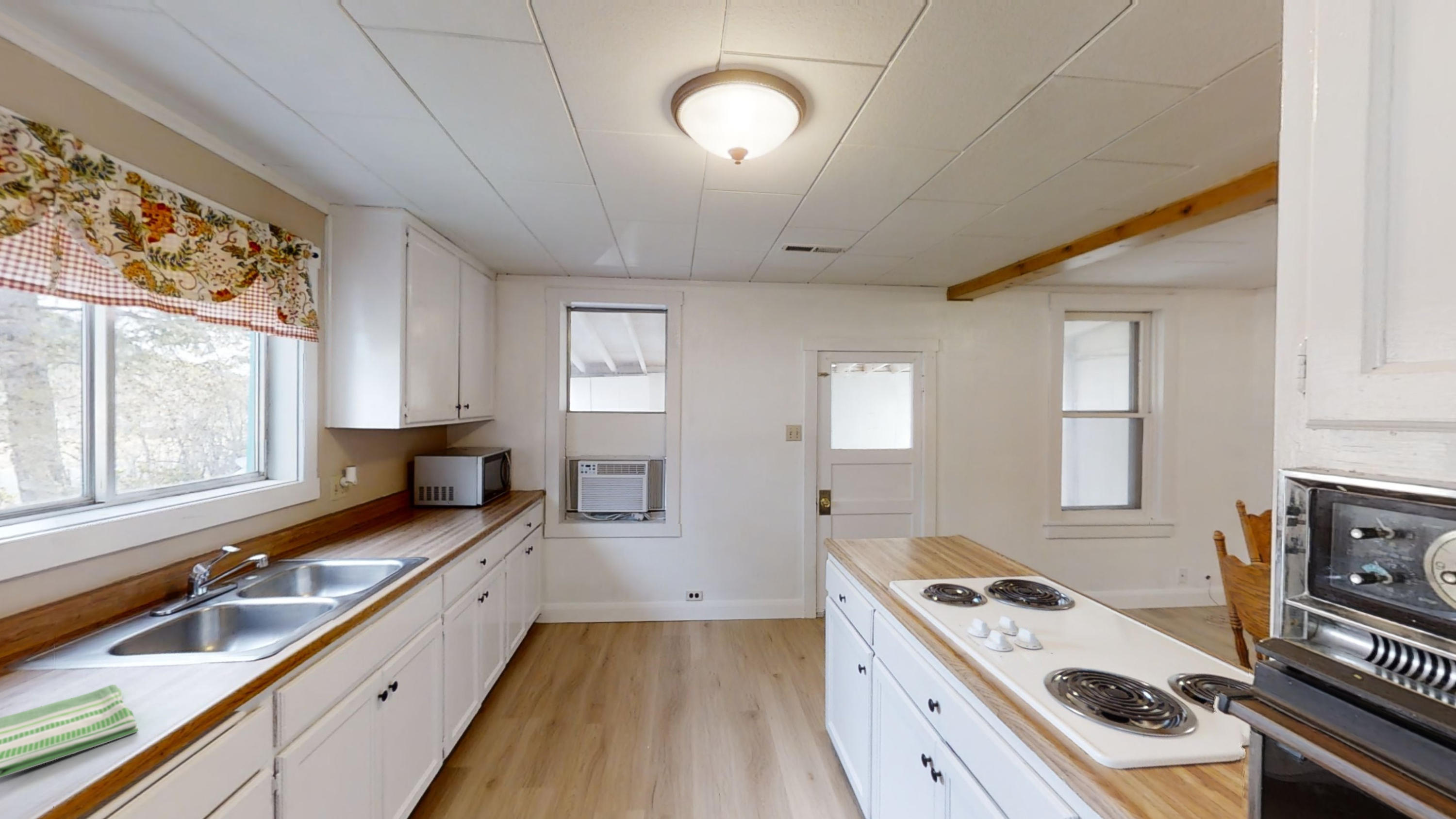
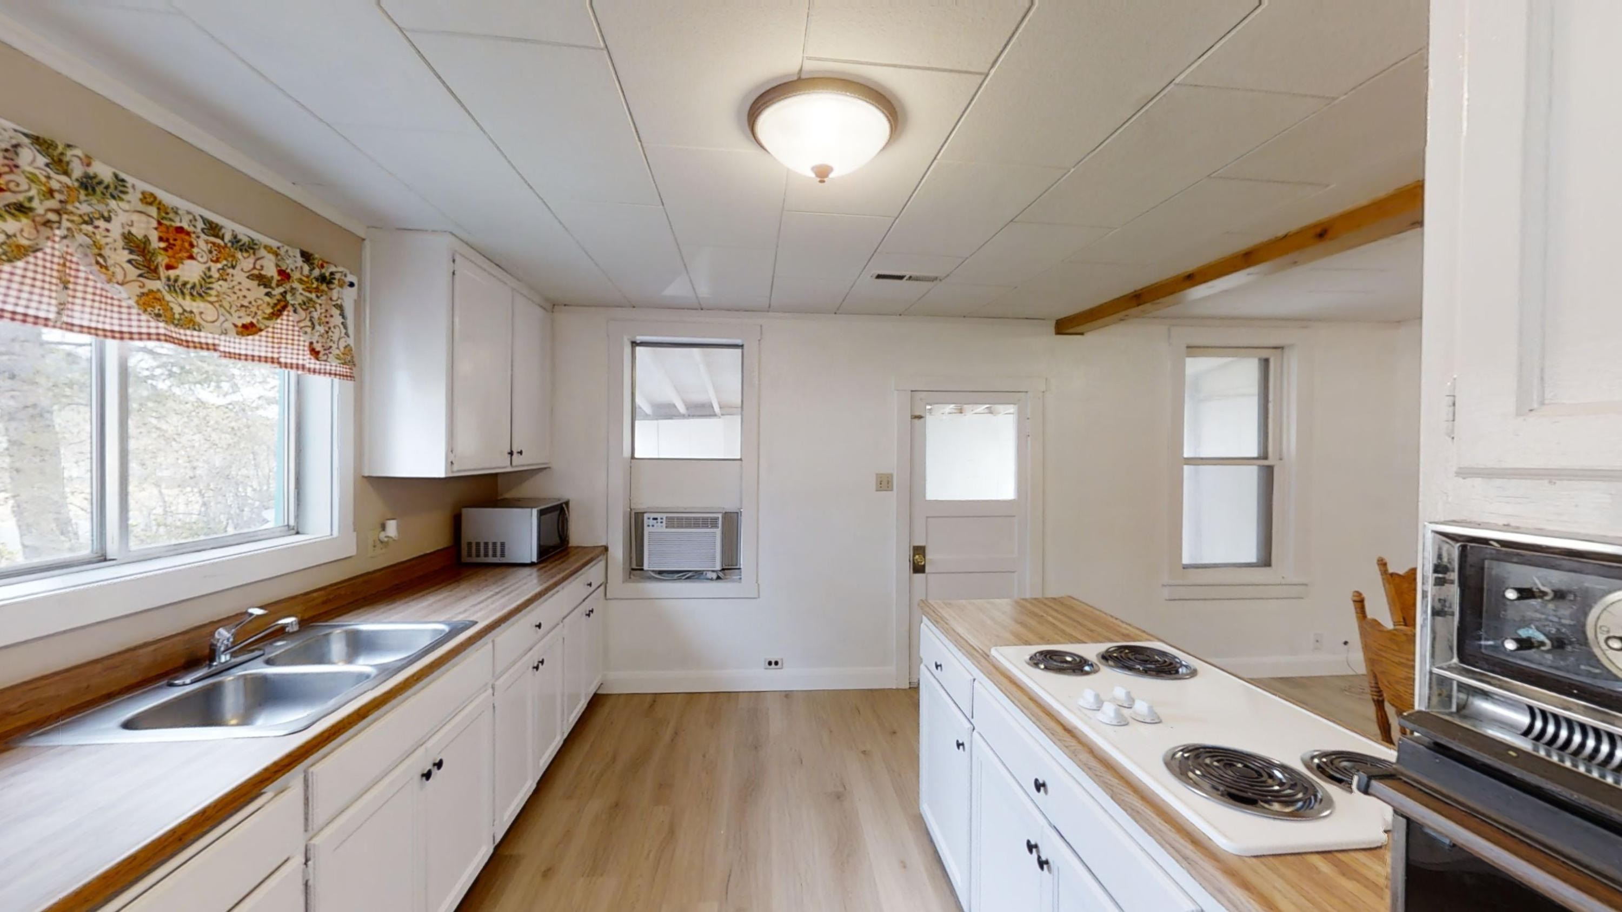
- dish towel (57, 727)
